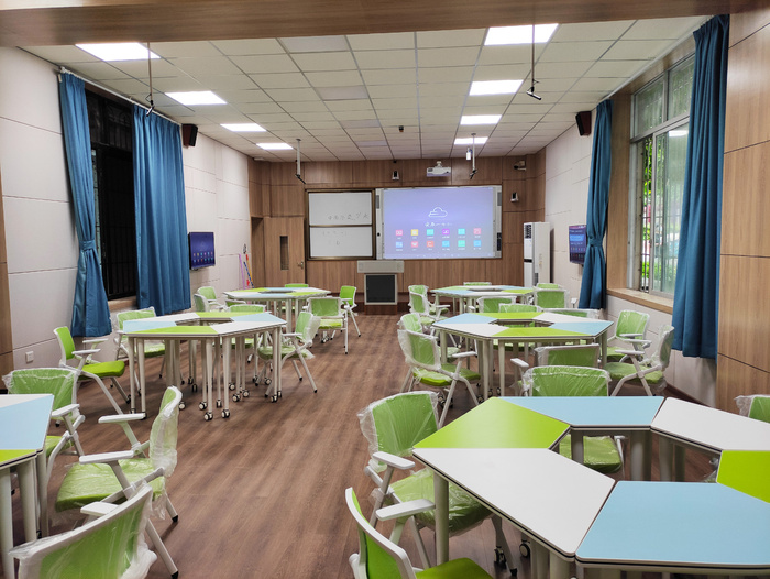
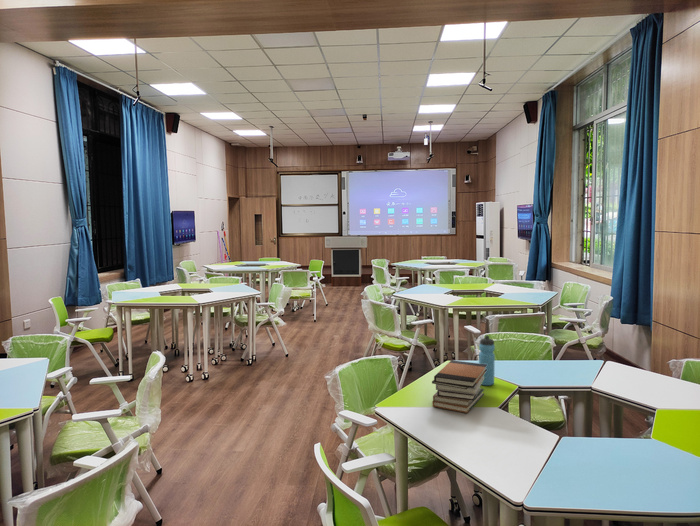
+ book stack (460, 384)
+ water bottle (486, 359)
